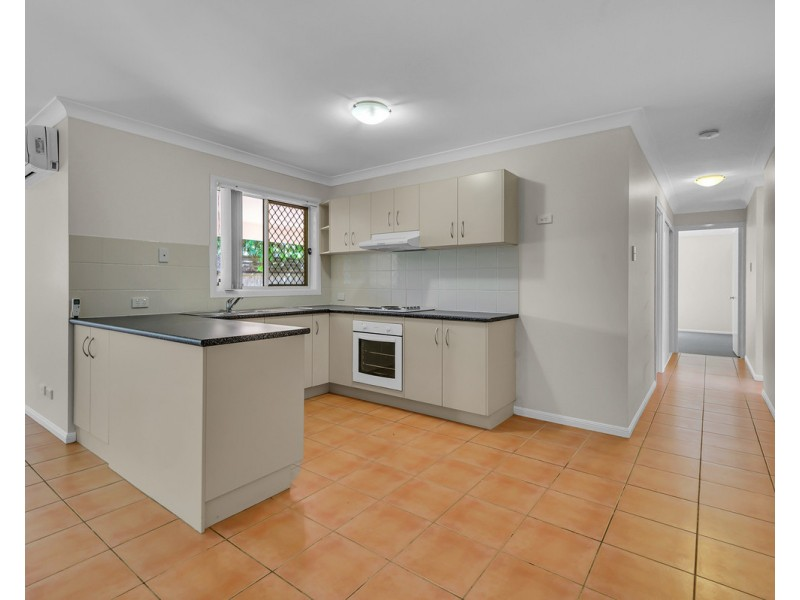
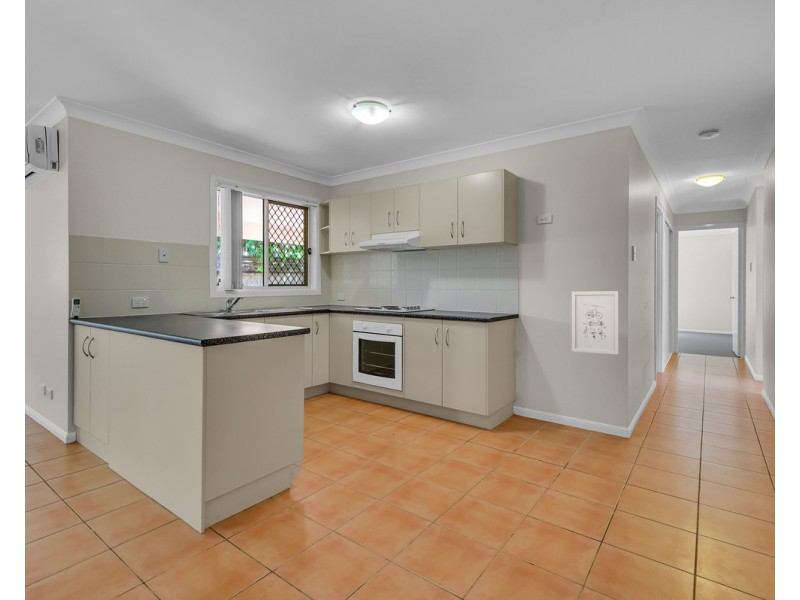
+ wall art (594, 322)
